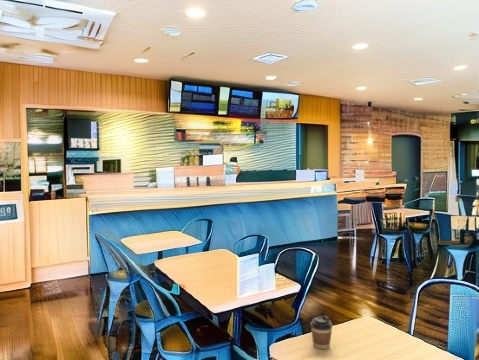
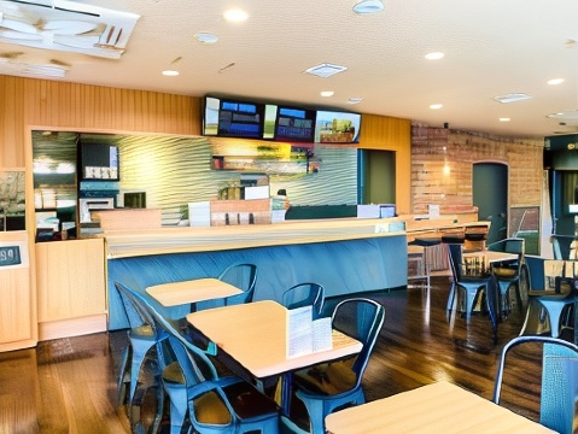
- coffee cup (321, 331)
